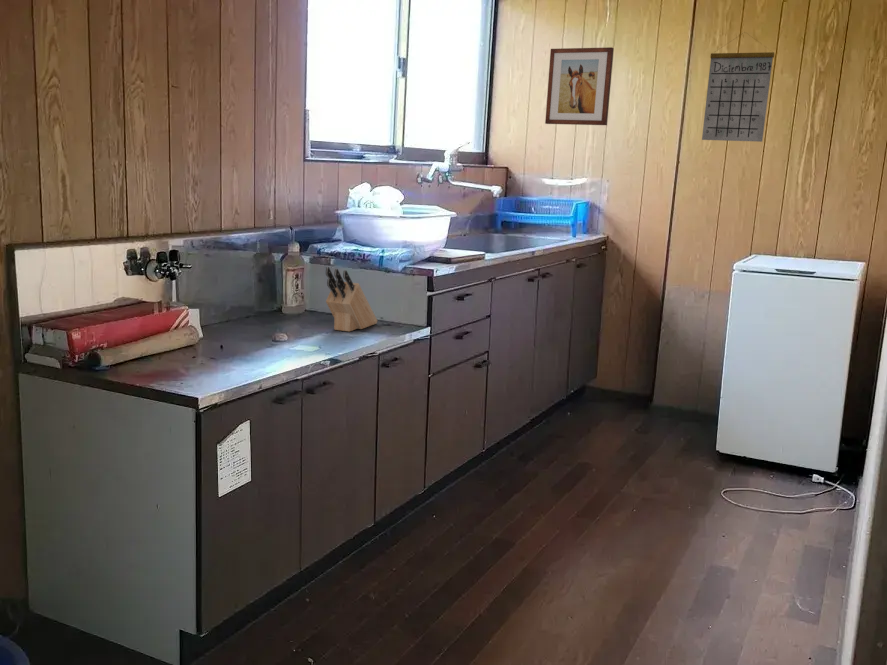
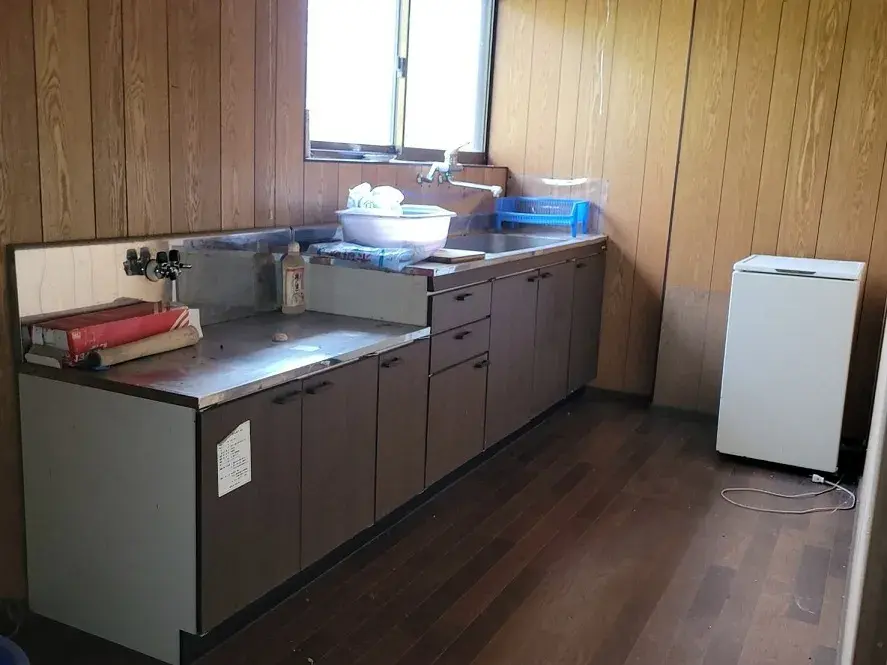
- wall art (578, 86)
- knife block (350, 296)
- calendar (738, 86)
